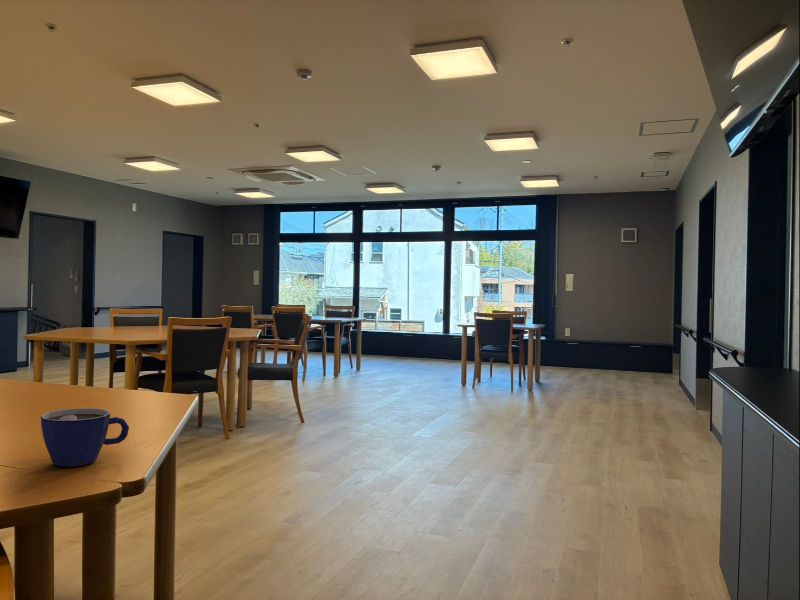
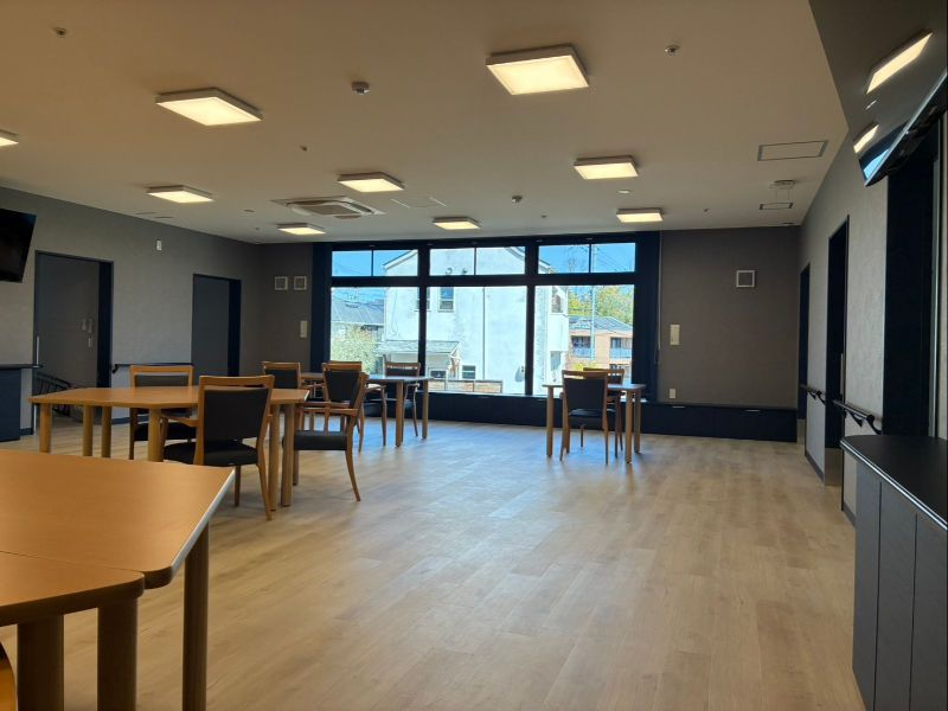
- cup (86, 435)
